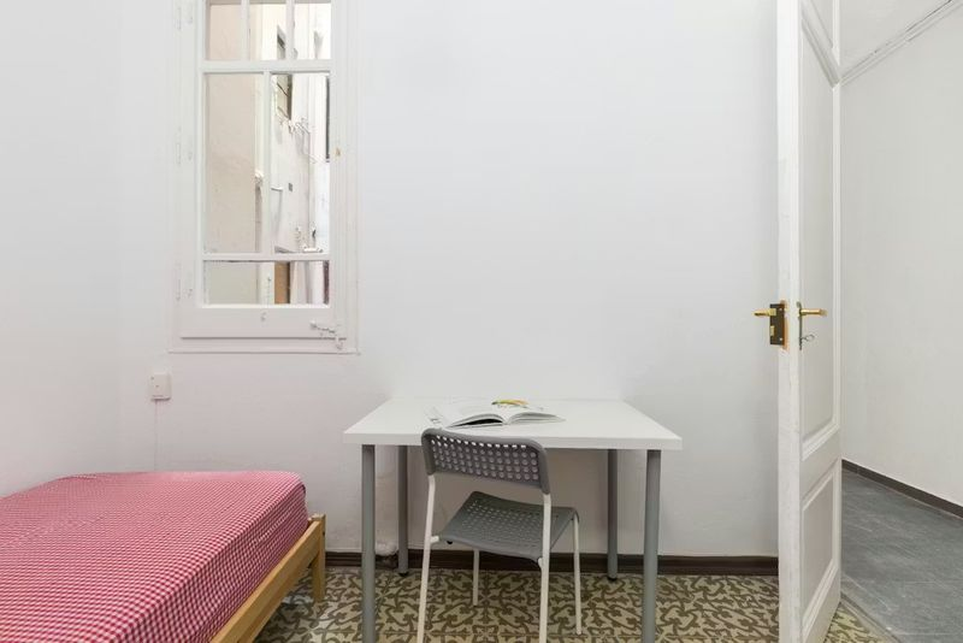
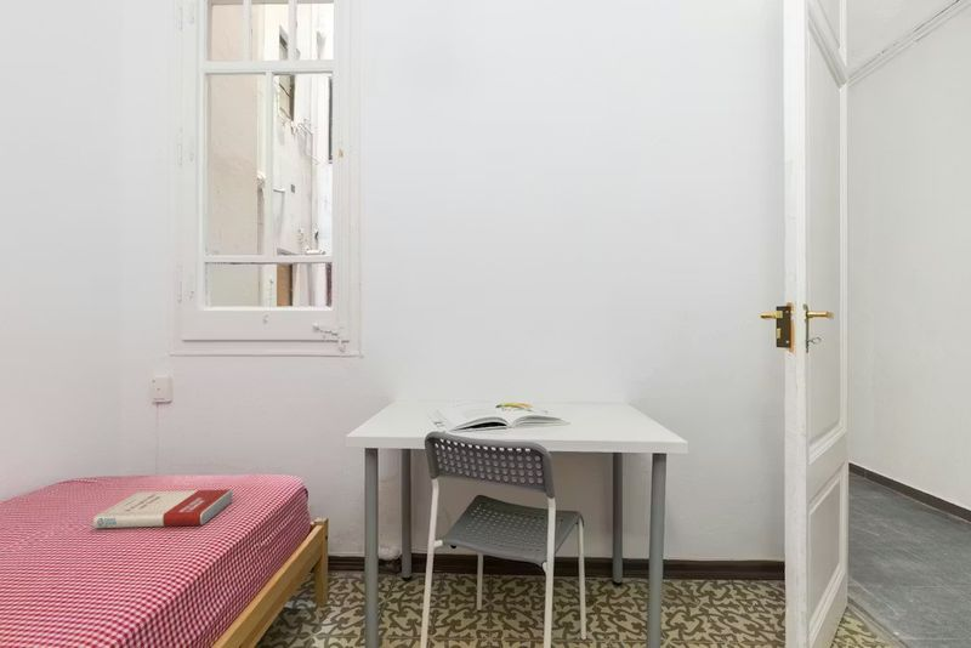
+ book (167, 507)
